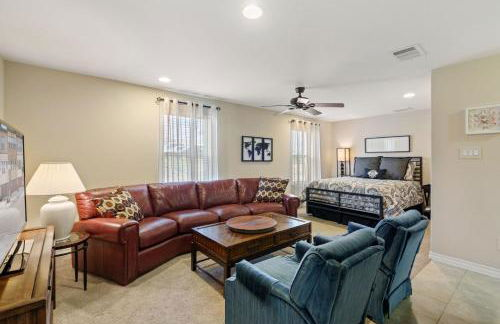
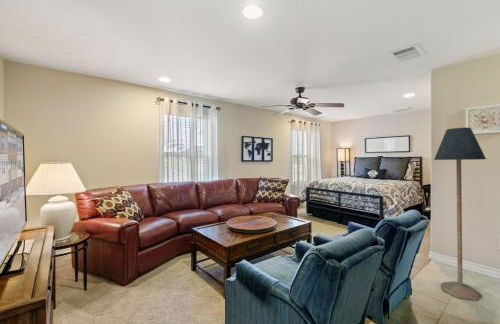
+ floor lamp (459, 210)
